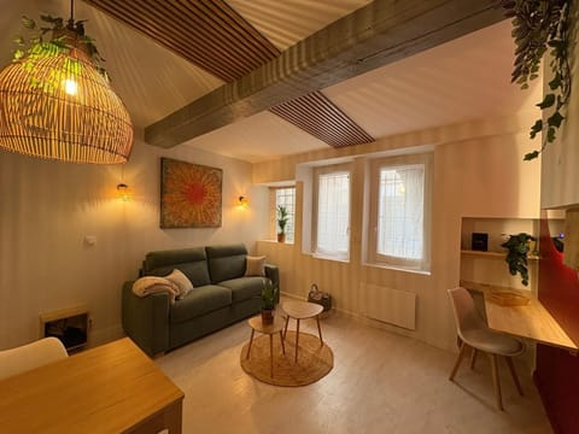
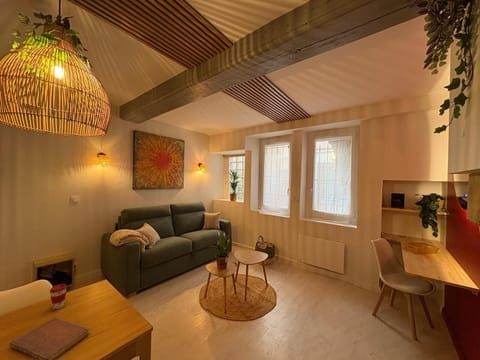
+ coffee cup (58, 296)
+ notebook (51, 337)
